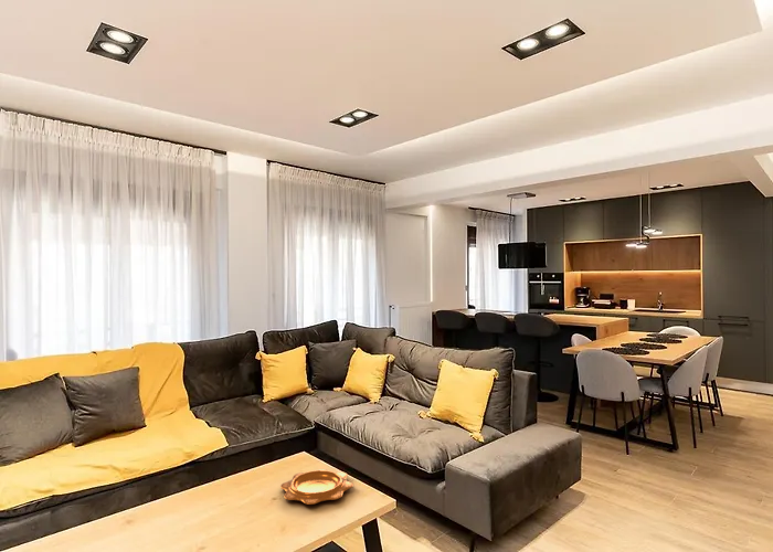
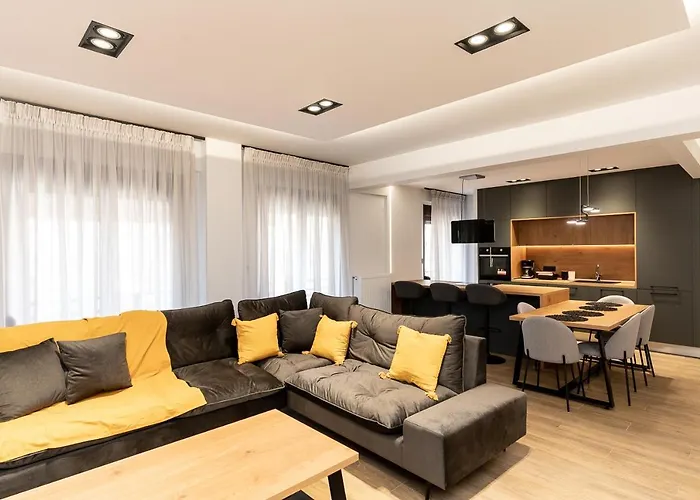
- decorative bowl (317, 485)
